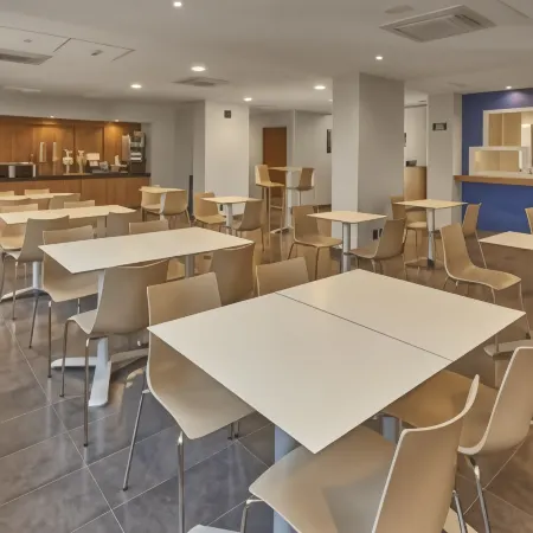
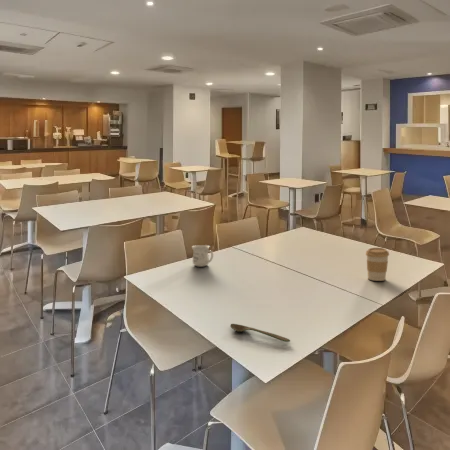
+ coffee cup (377, 263)
+ mug (203, 256)
+ spoon (260, 332)
